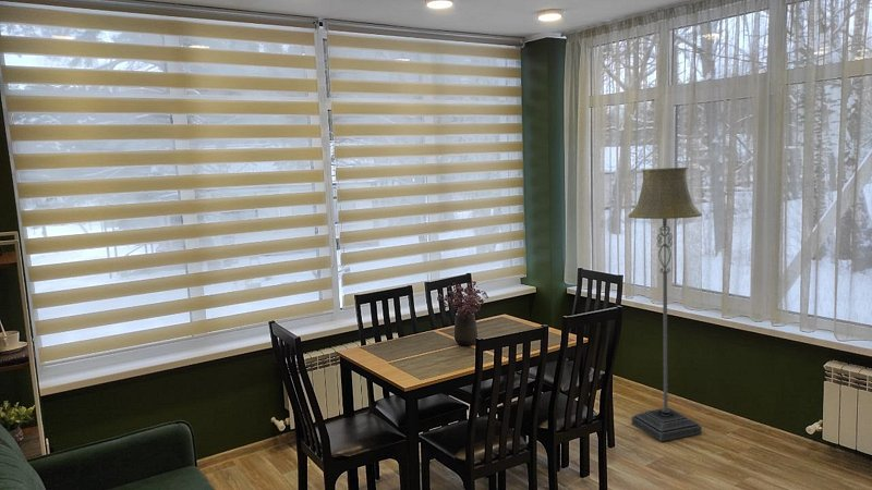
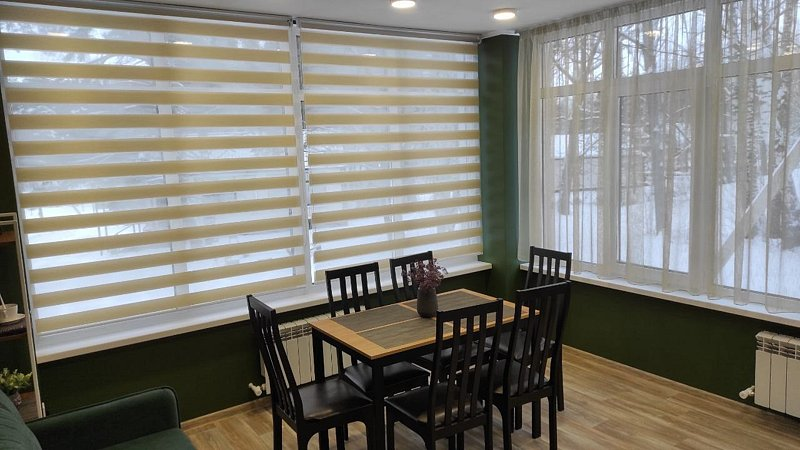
- floor lamp (664, 301)
